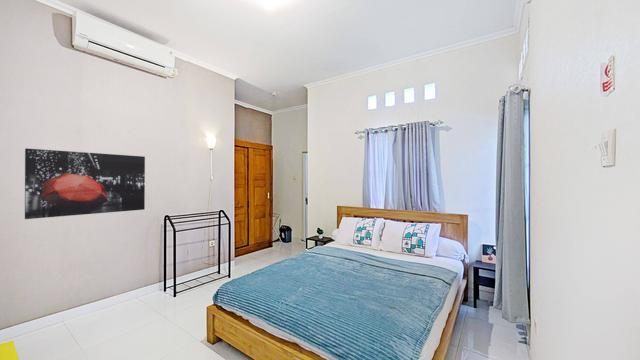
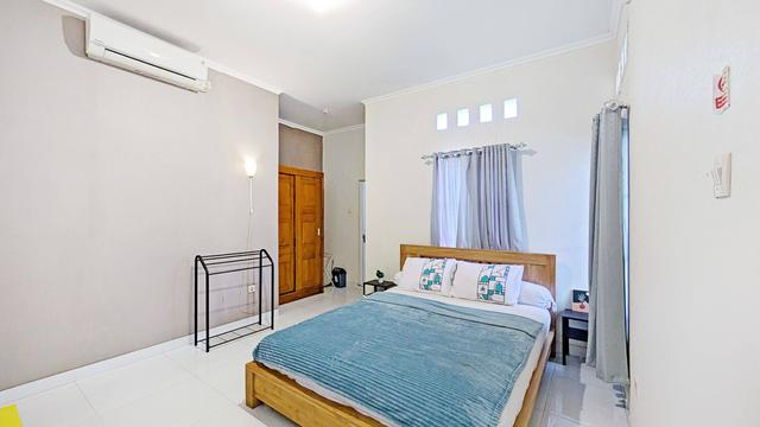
- wall art (93, 183)
